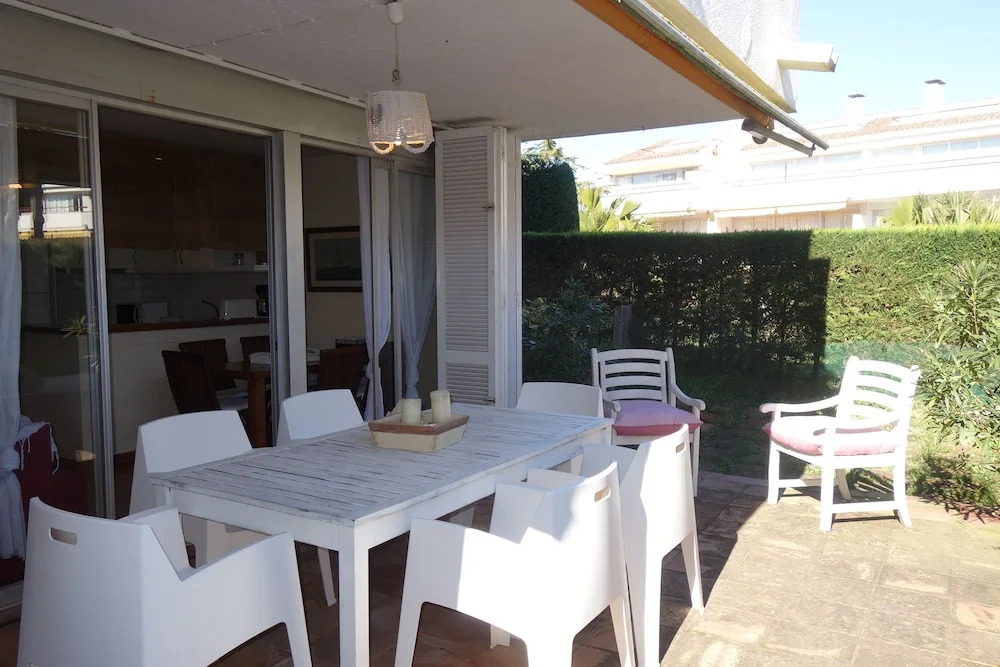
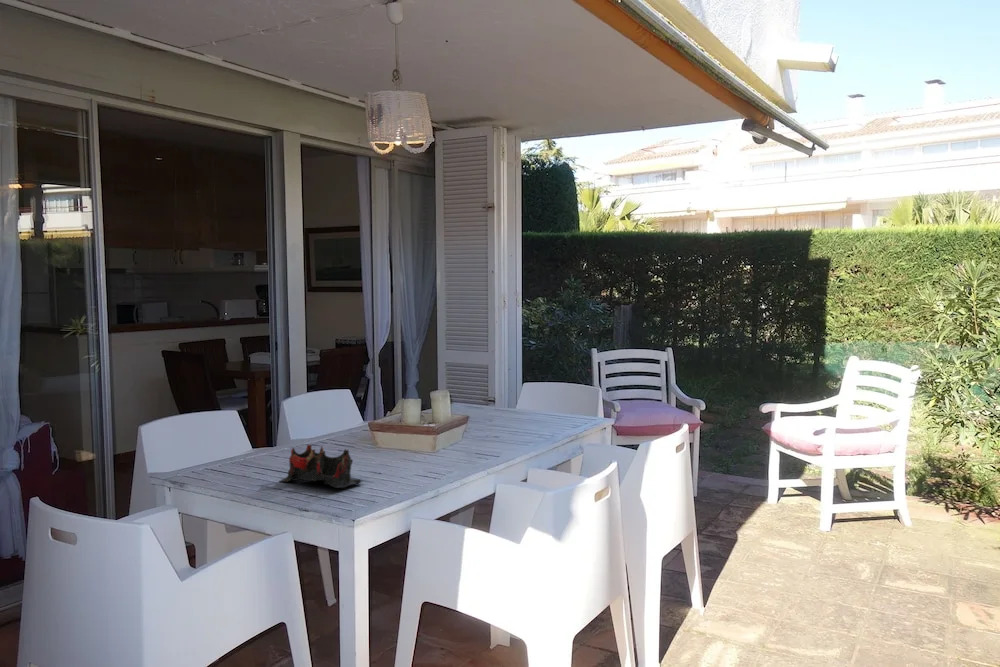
+ decorative bowl (321, 465)
